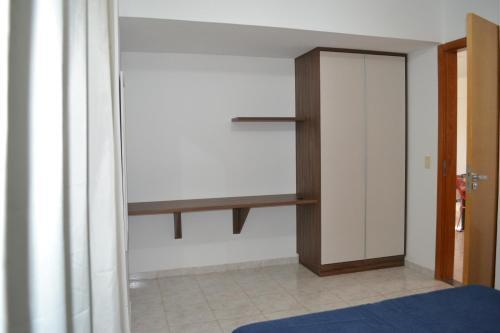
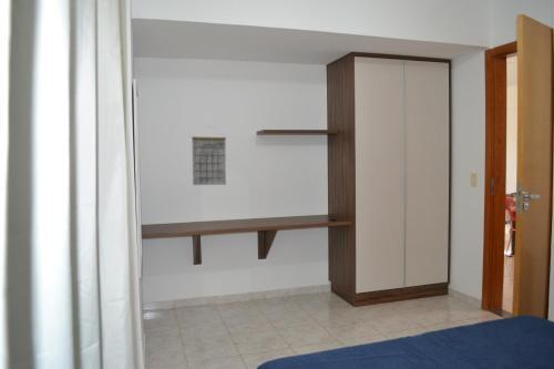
+ calendar (208, 155)
